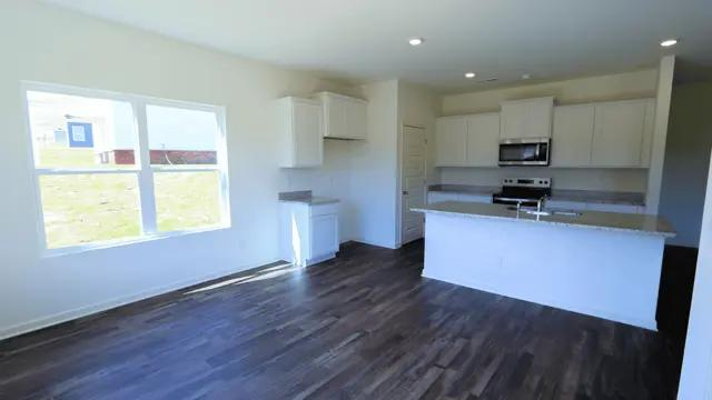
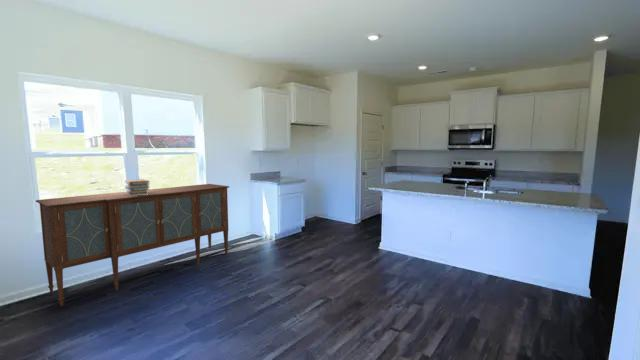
+ sideboard (151, 232)
+ book stack (137, 187)
